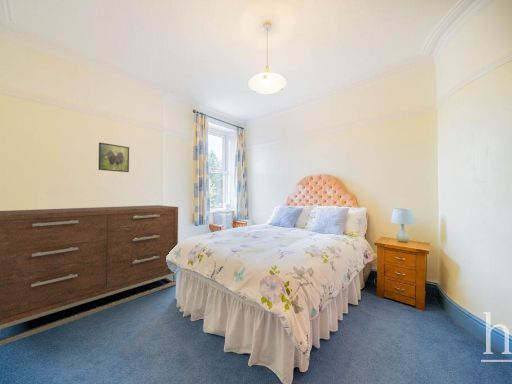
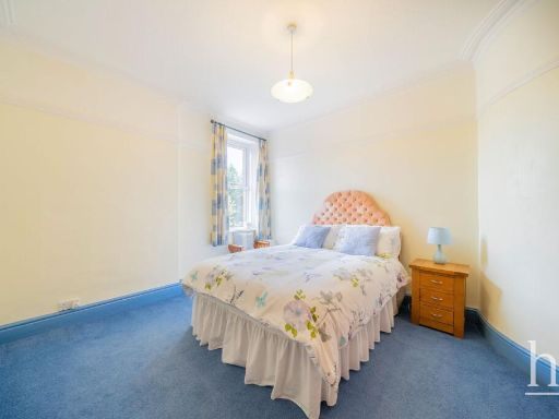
- dresser (98, 254)
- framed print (114, 158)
